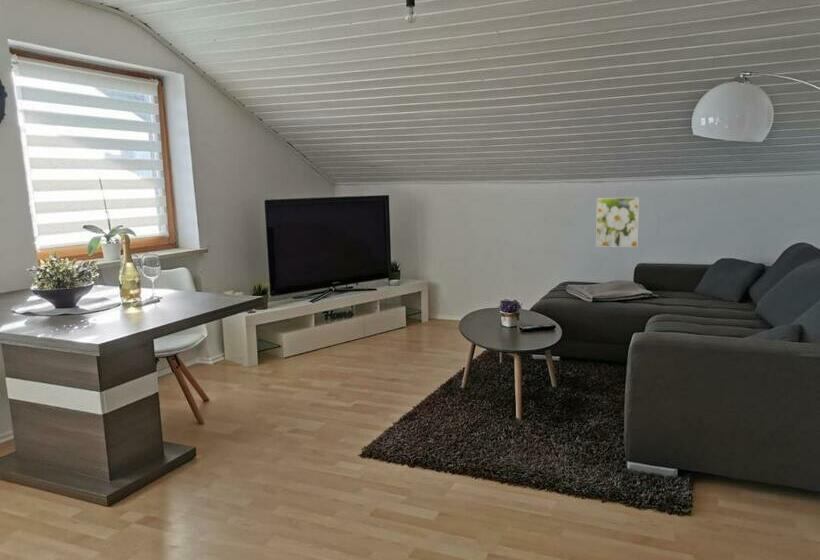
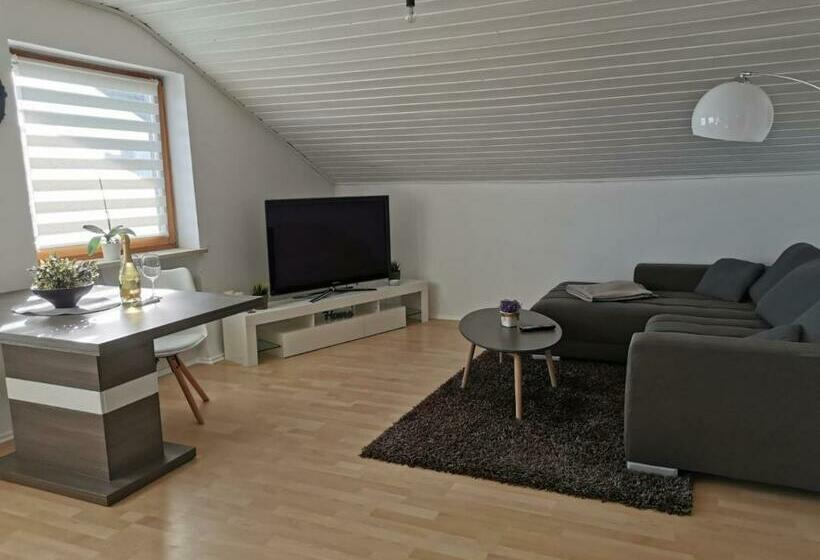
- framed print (617, 222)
